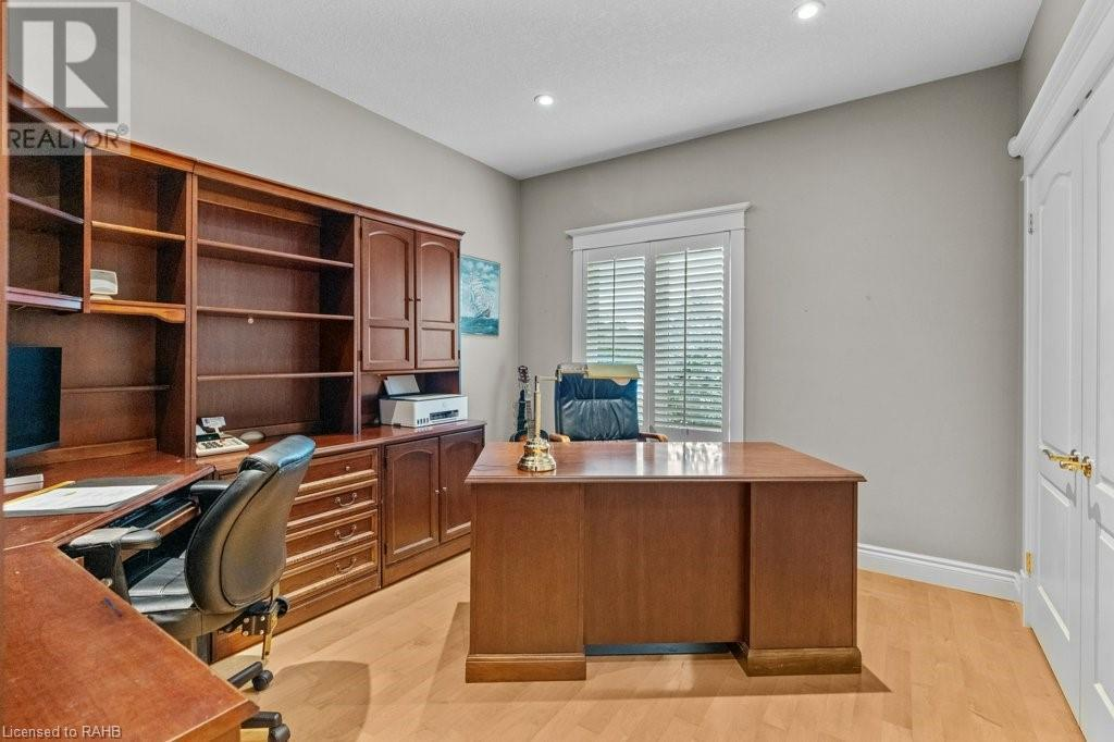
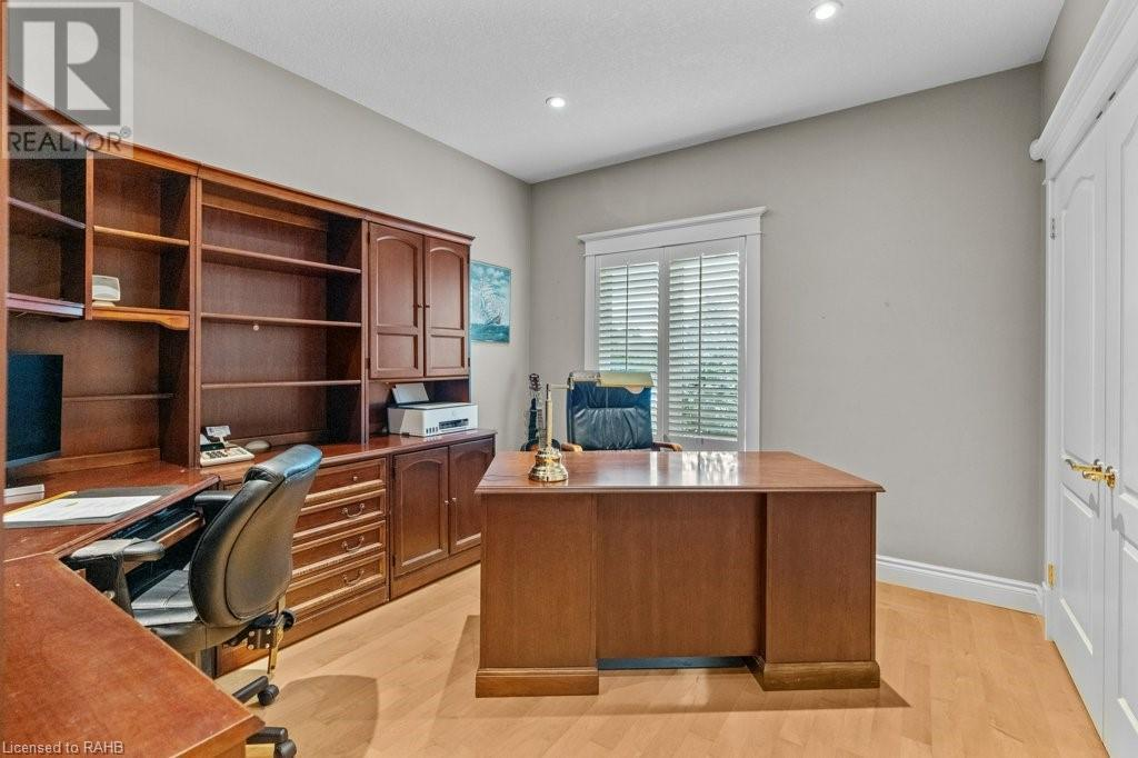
- pen (112, 605)
